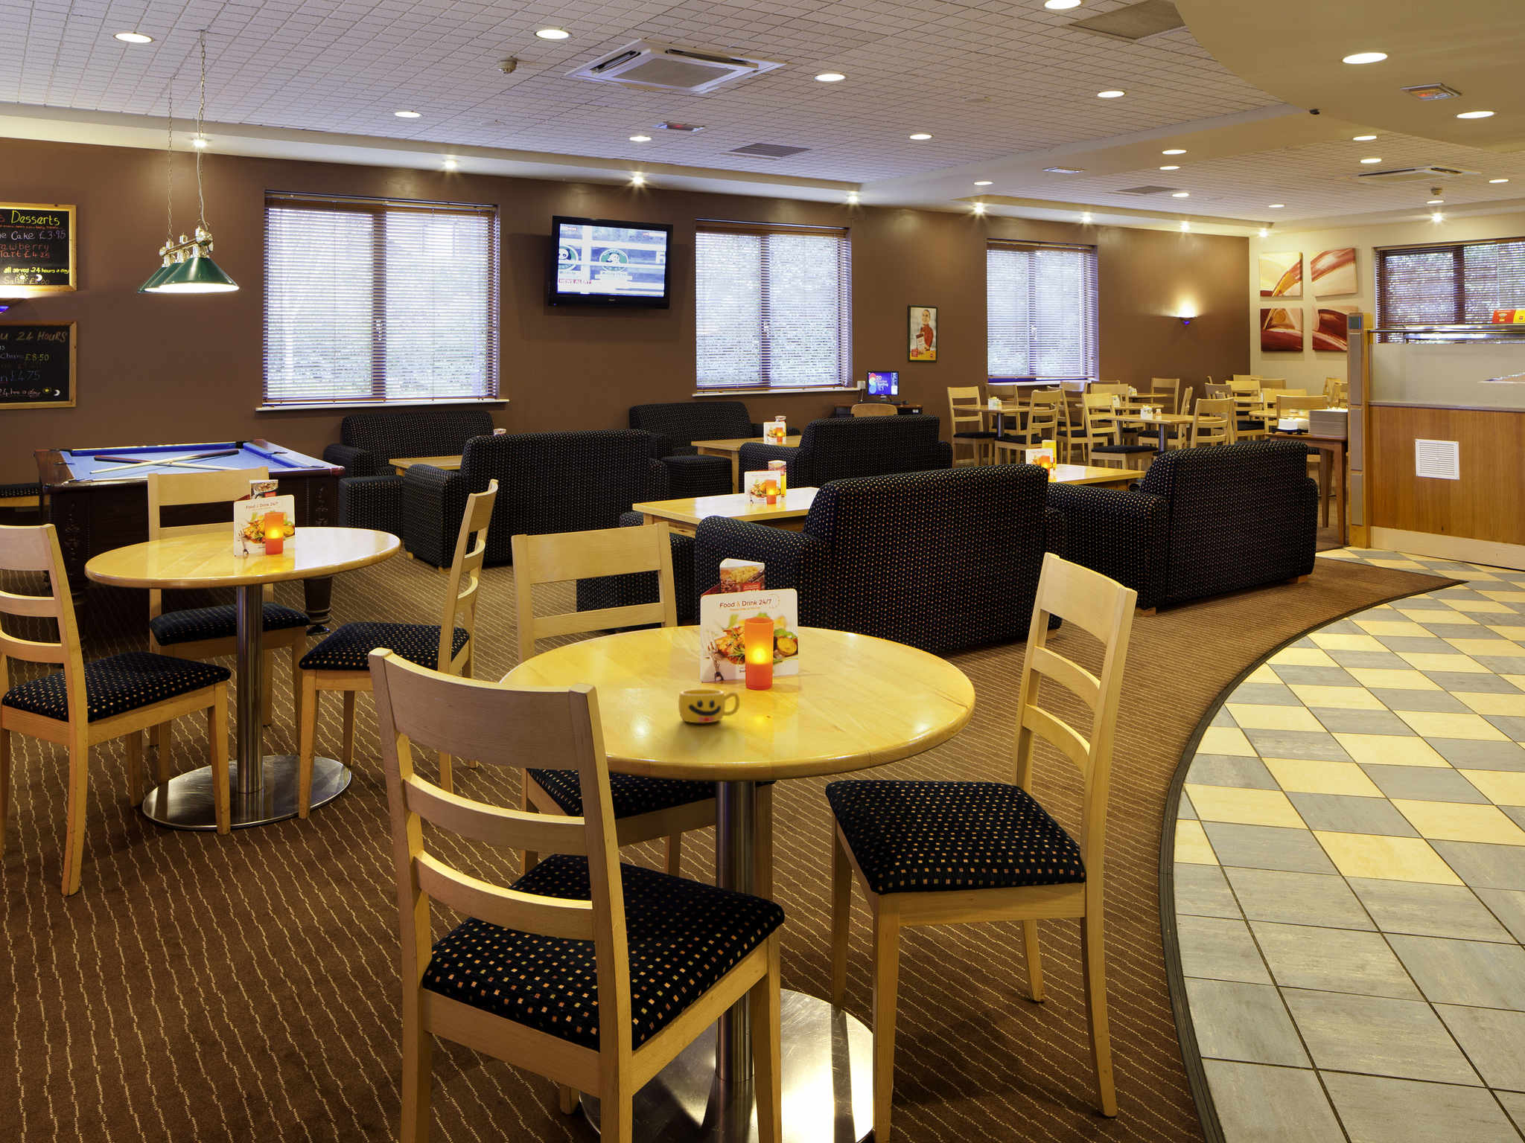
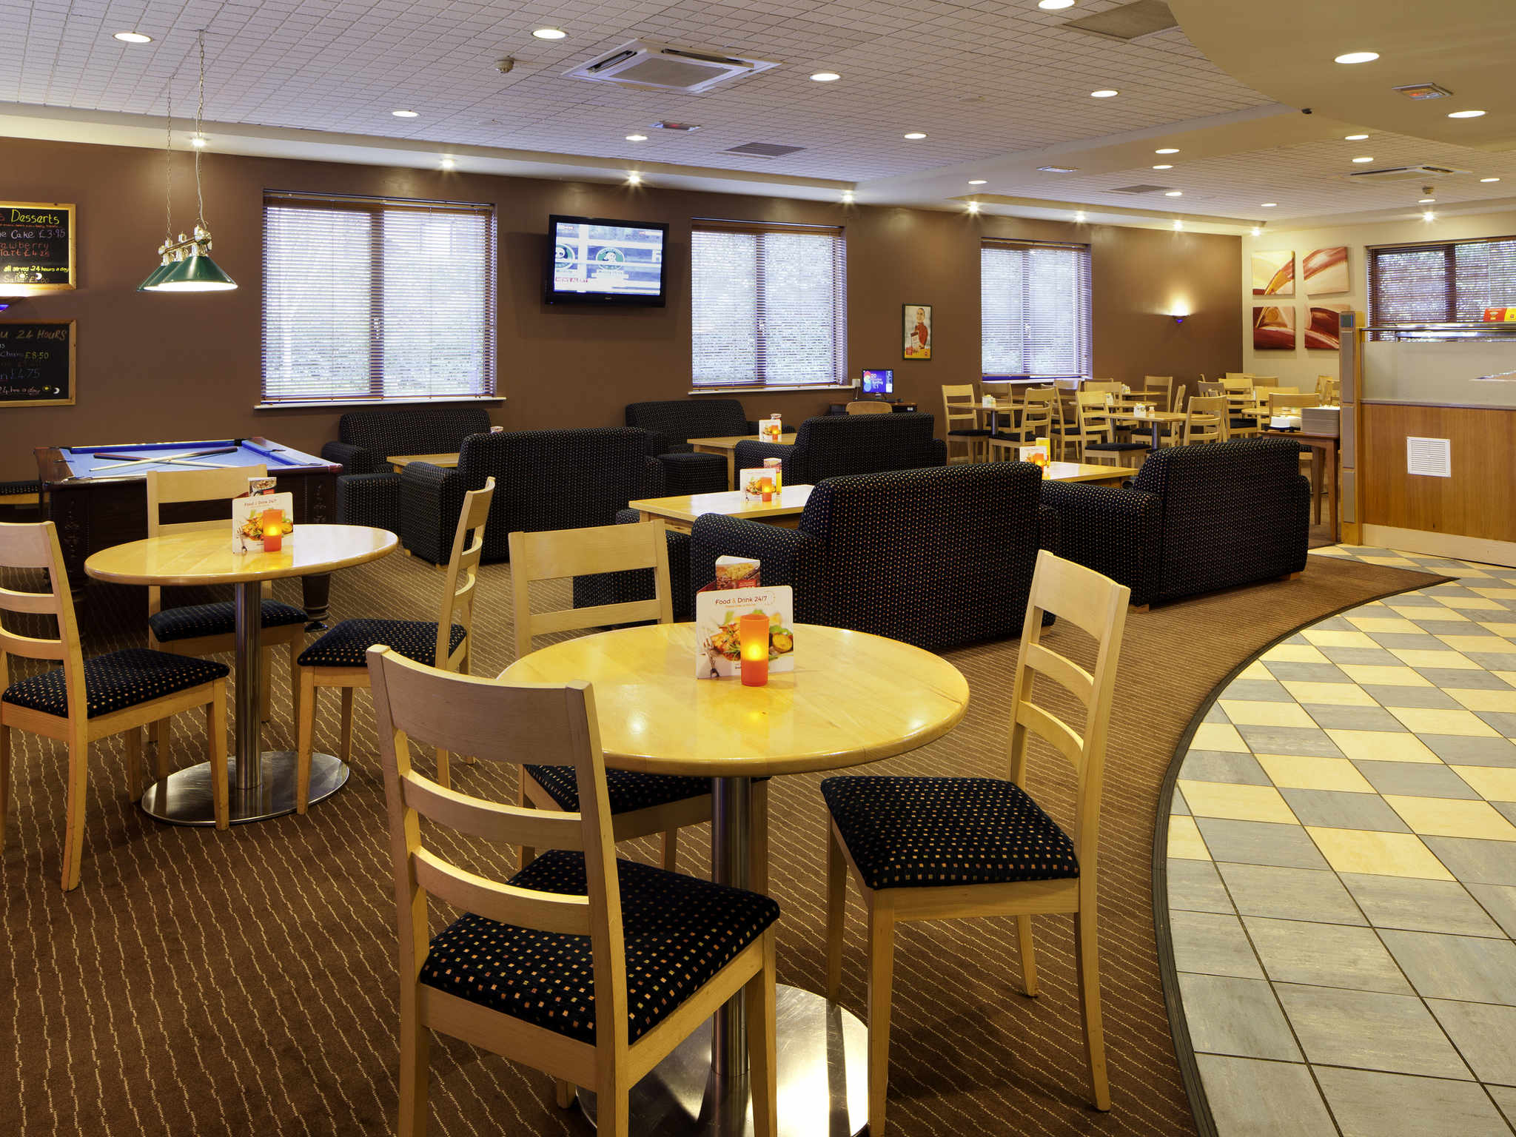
- cup (708, 706)
